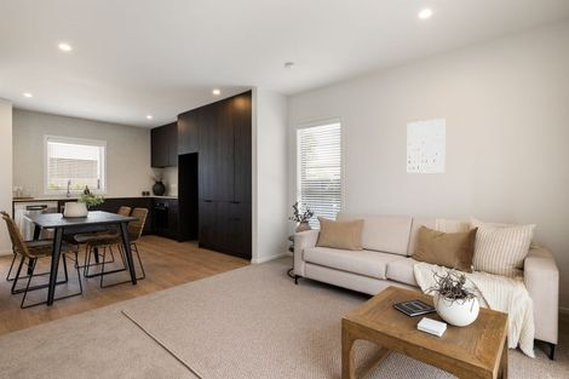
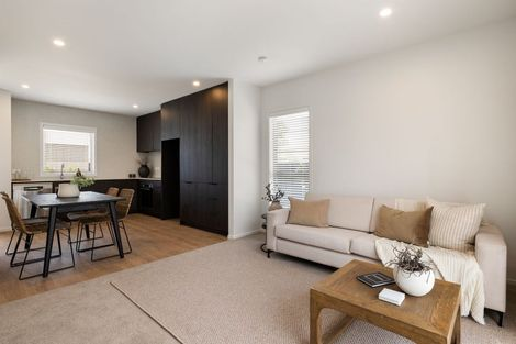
- wall art (425, 147)
